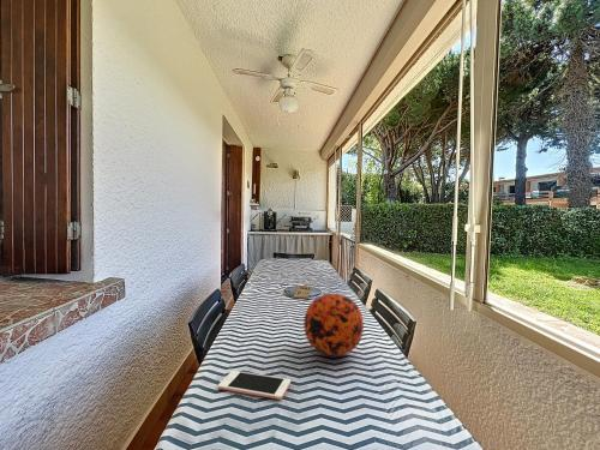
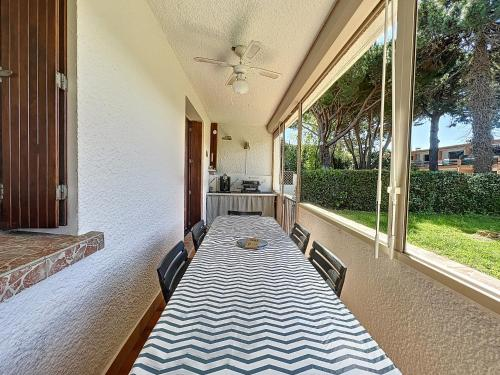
- cell phone (254, 384)
- decorative ball (332, 323)
